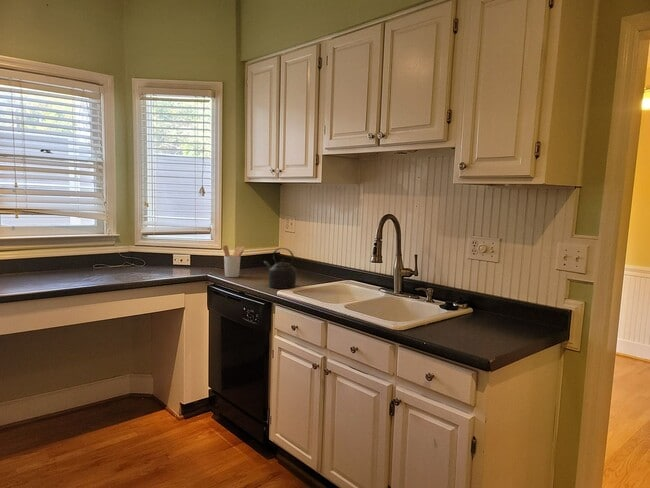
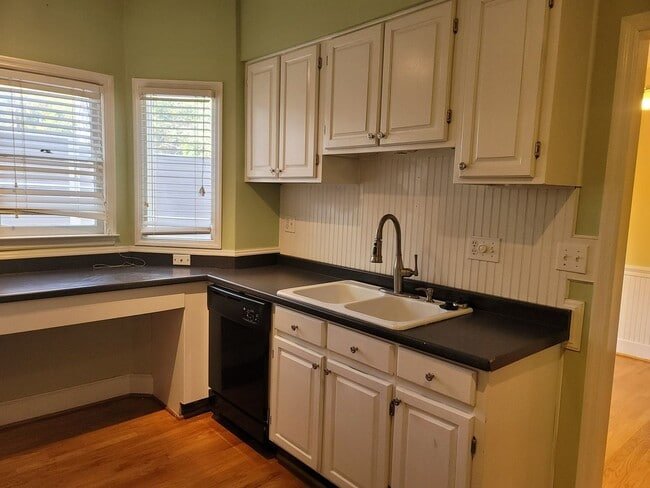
- utensil holder (234, 260)
- kettle (278, 266)
